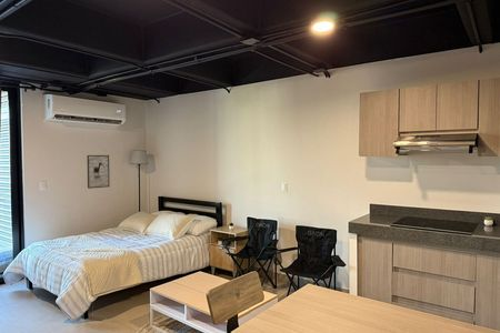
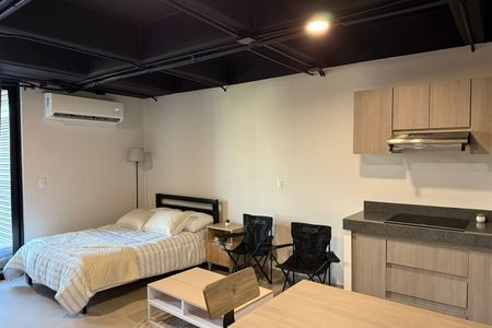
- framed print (98, 171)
